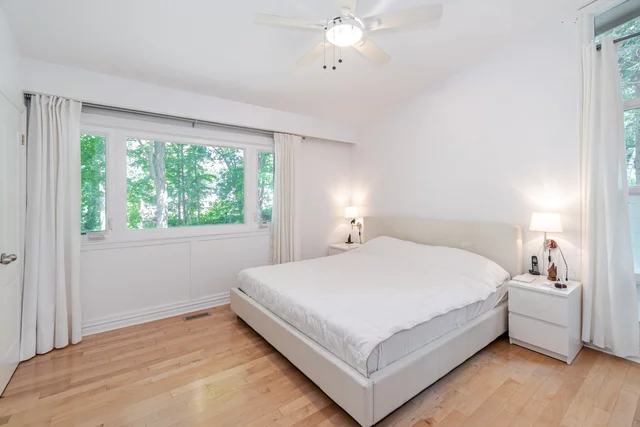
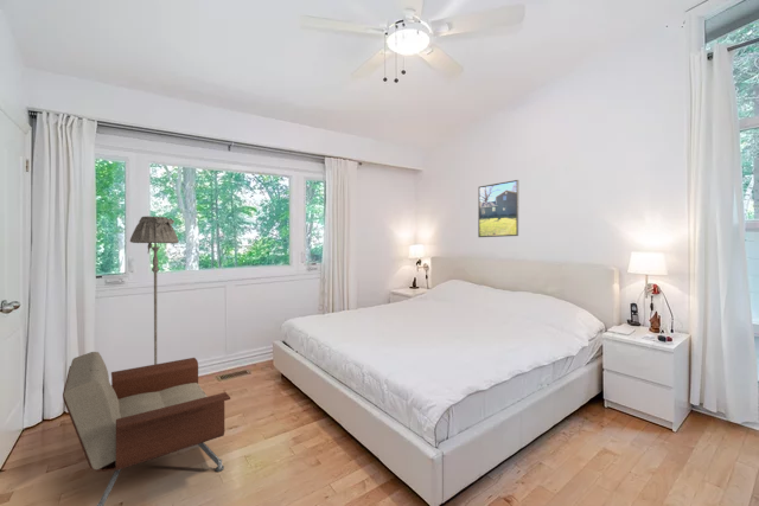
+ floor lamp (154, 307)
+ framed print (497, 210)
+ armchair (146, 410)
